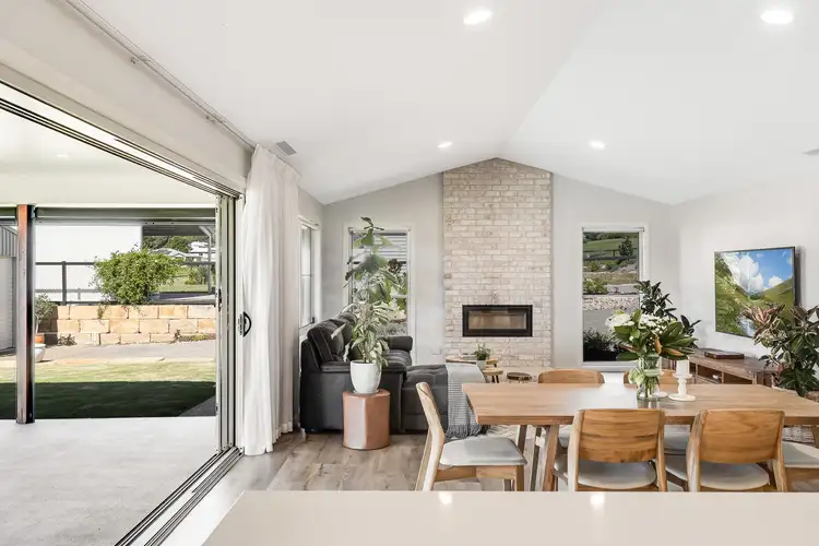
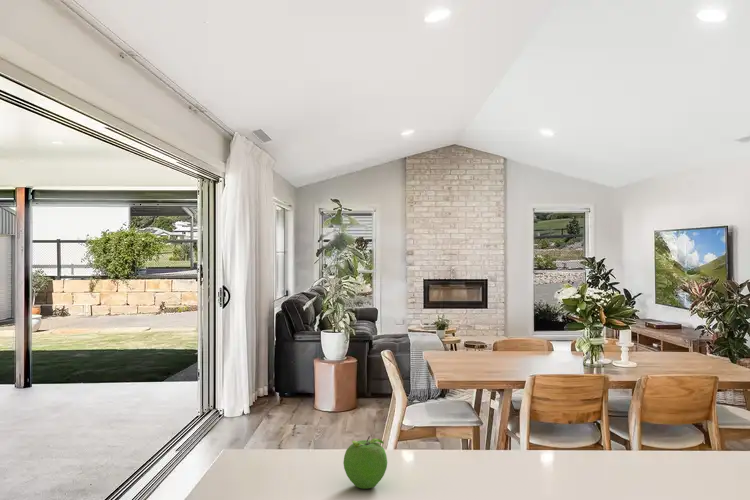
+ fruit (365, 461)
